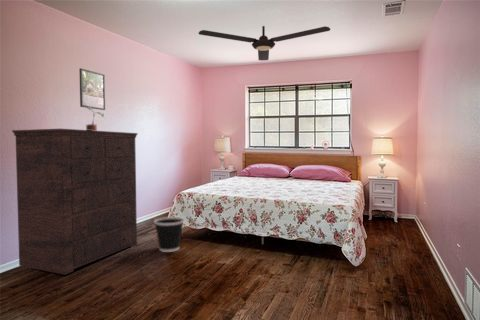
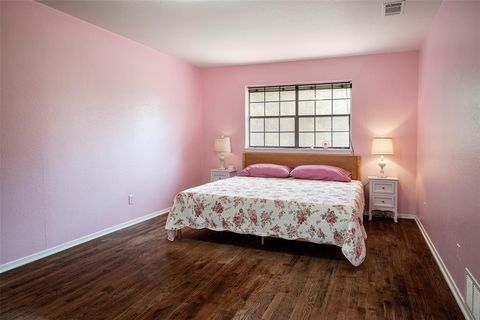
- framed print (92, 90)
- potted plant (93, 119)
- dresser (82, 193)
- ceiling fan (263, 42)
- wastebasket (169, 234)
